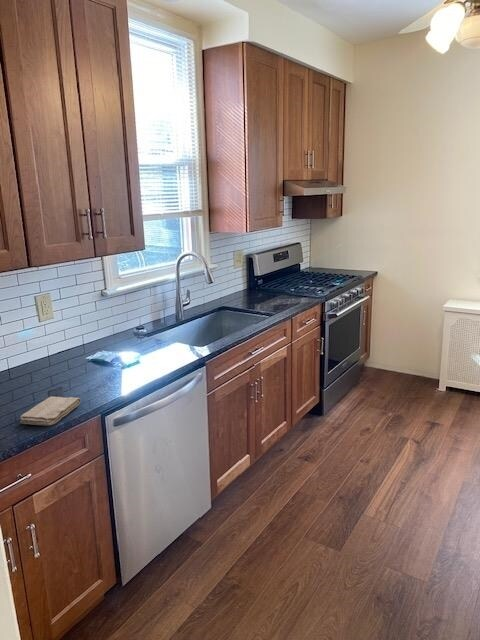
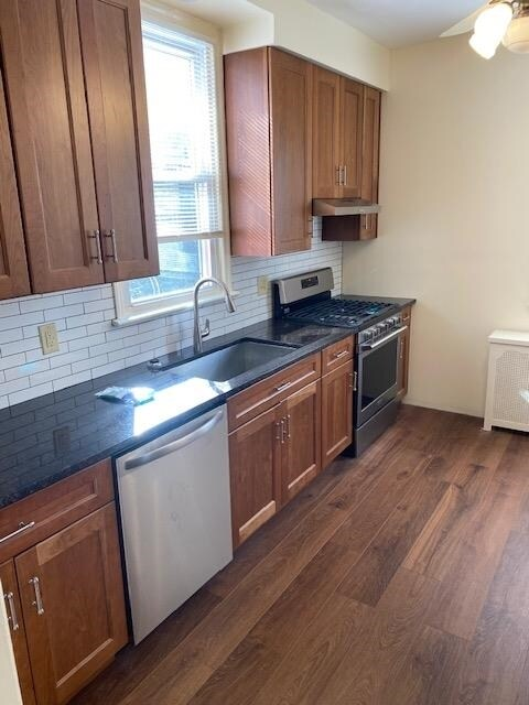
- washcloth (50, 409)
